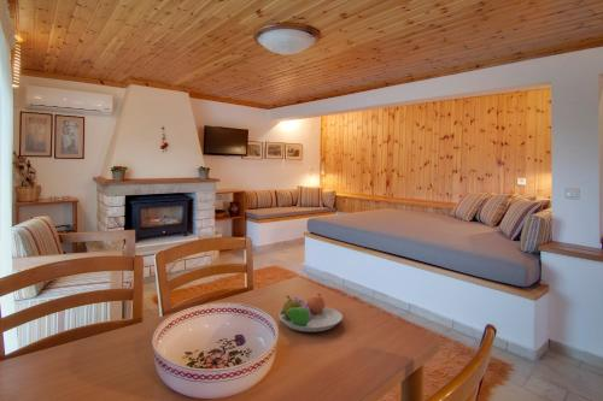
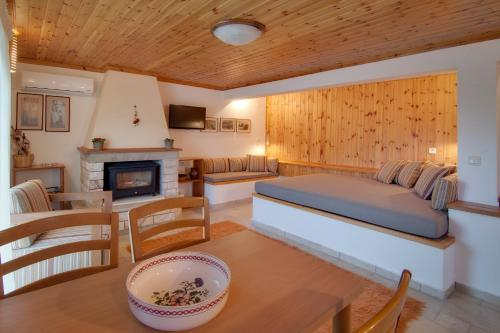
- fruit bowl (308, 309)
